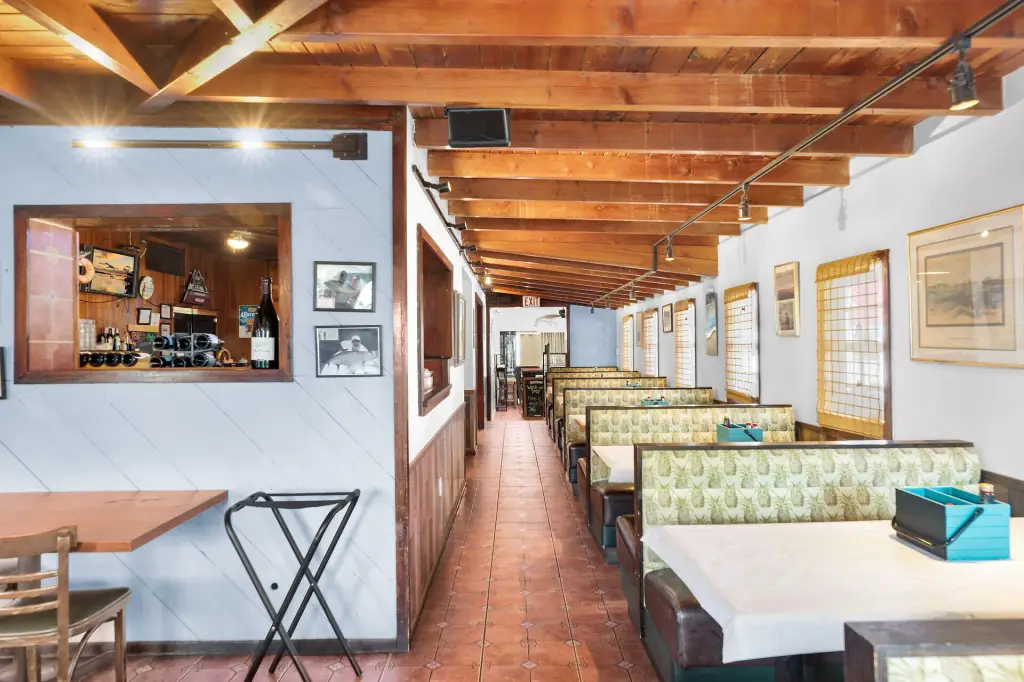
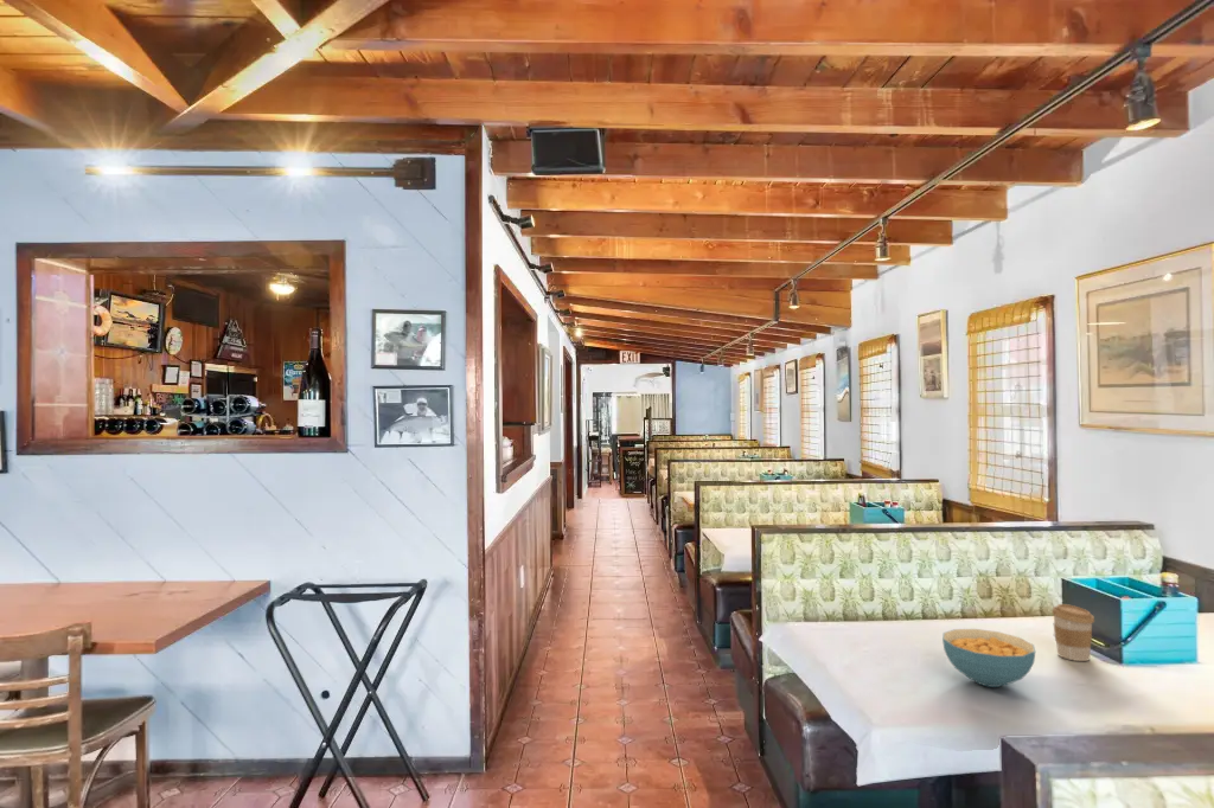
+ coffee cup (1073, 631)
+ cereal bowl (988, 661)
